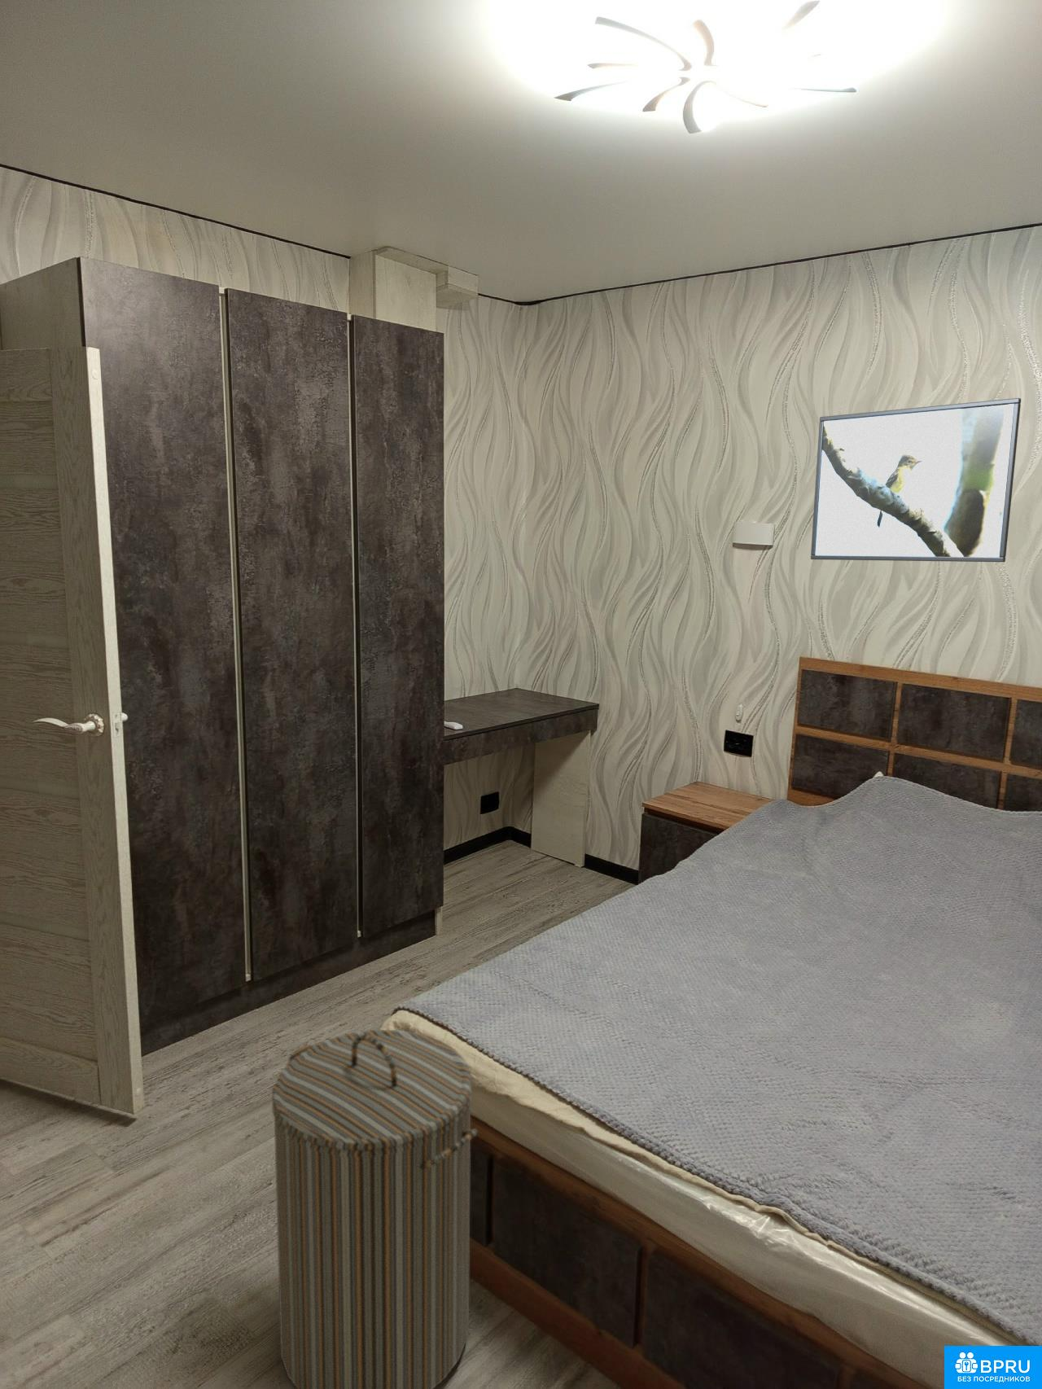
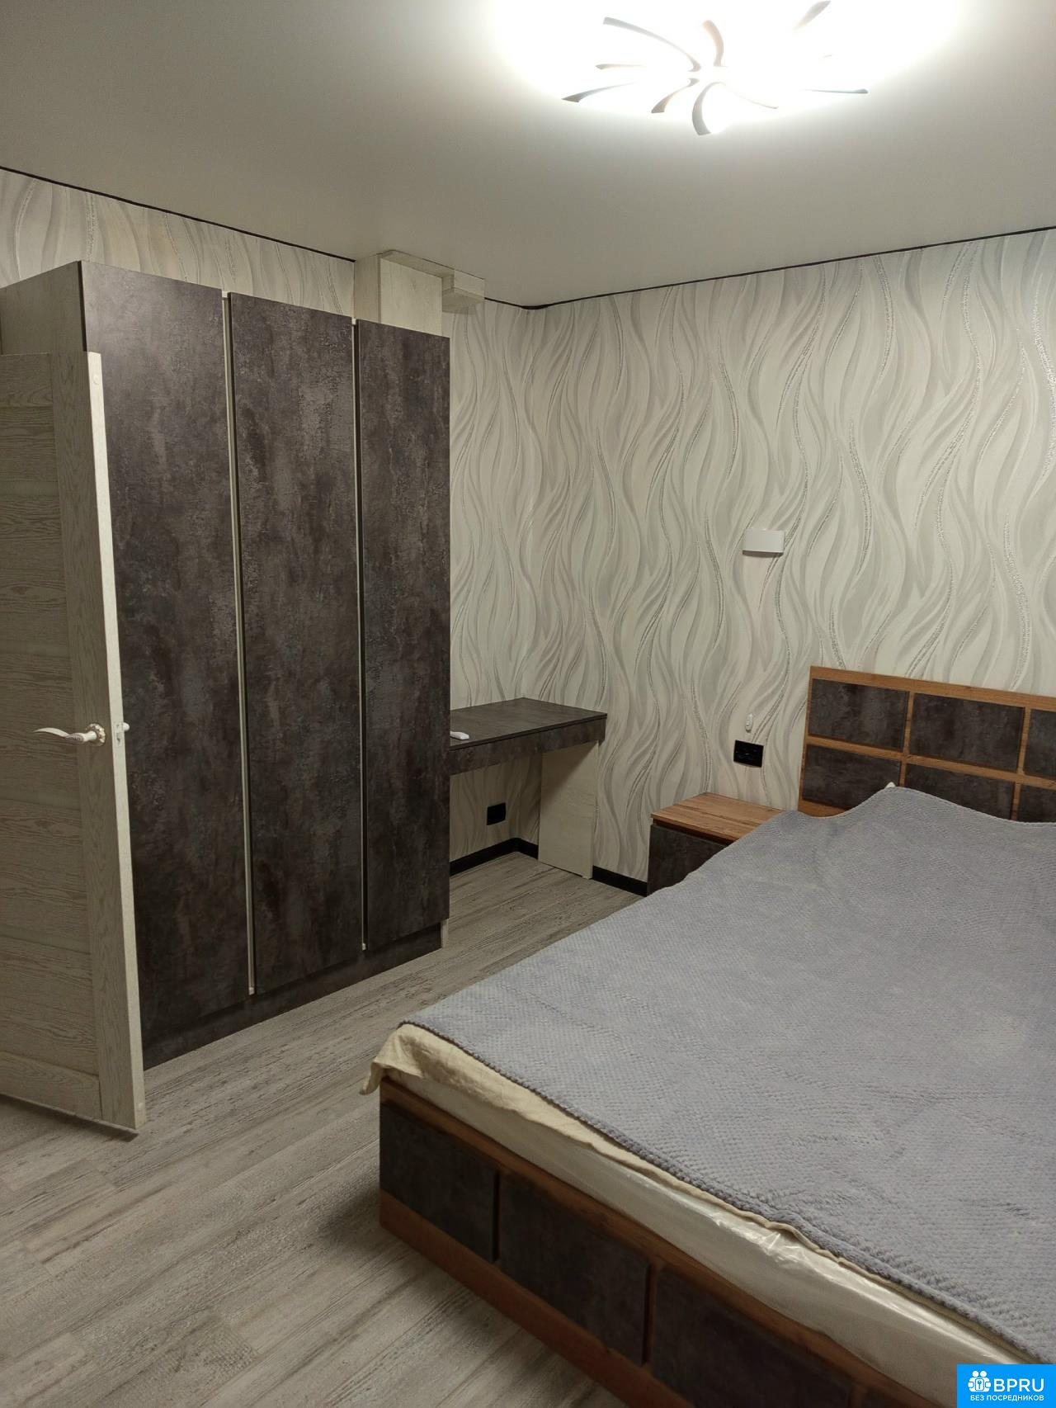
- laundry hamper (374, 1188)
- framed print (907, 485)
